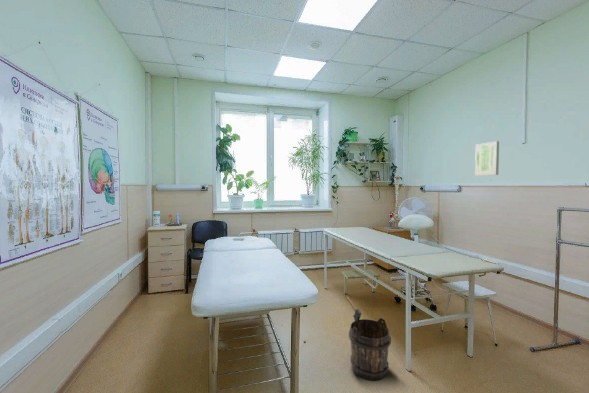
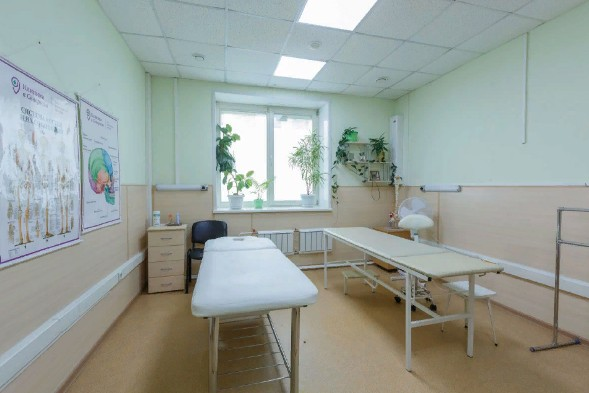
- bucket (364, 335)
- wall art (486, 159)
